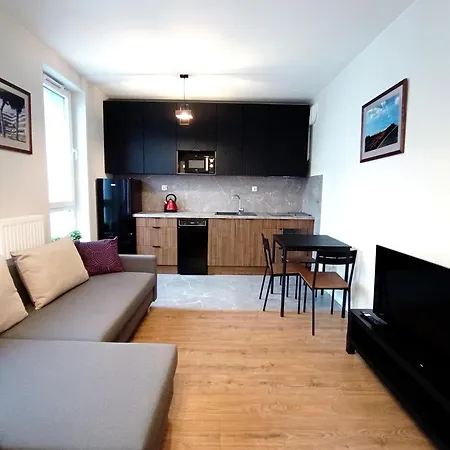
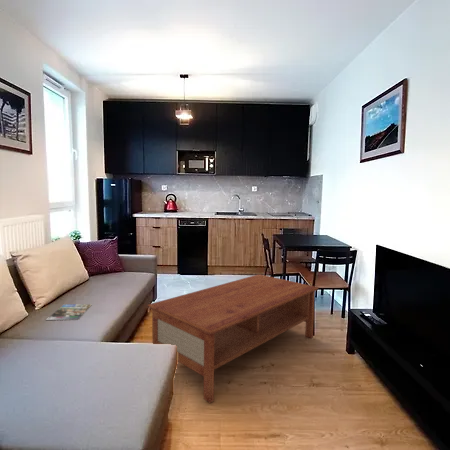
+ coffee table (241, 322)
+ magazine (70, 311)
